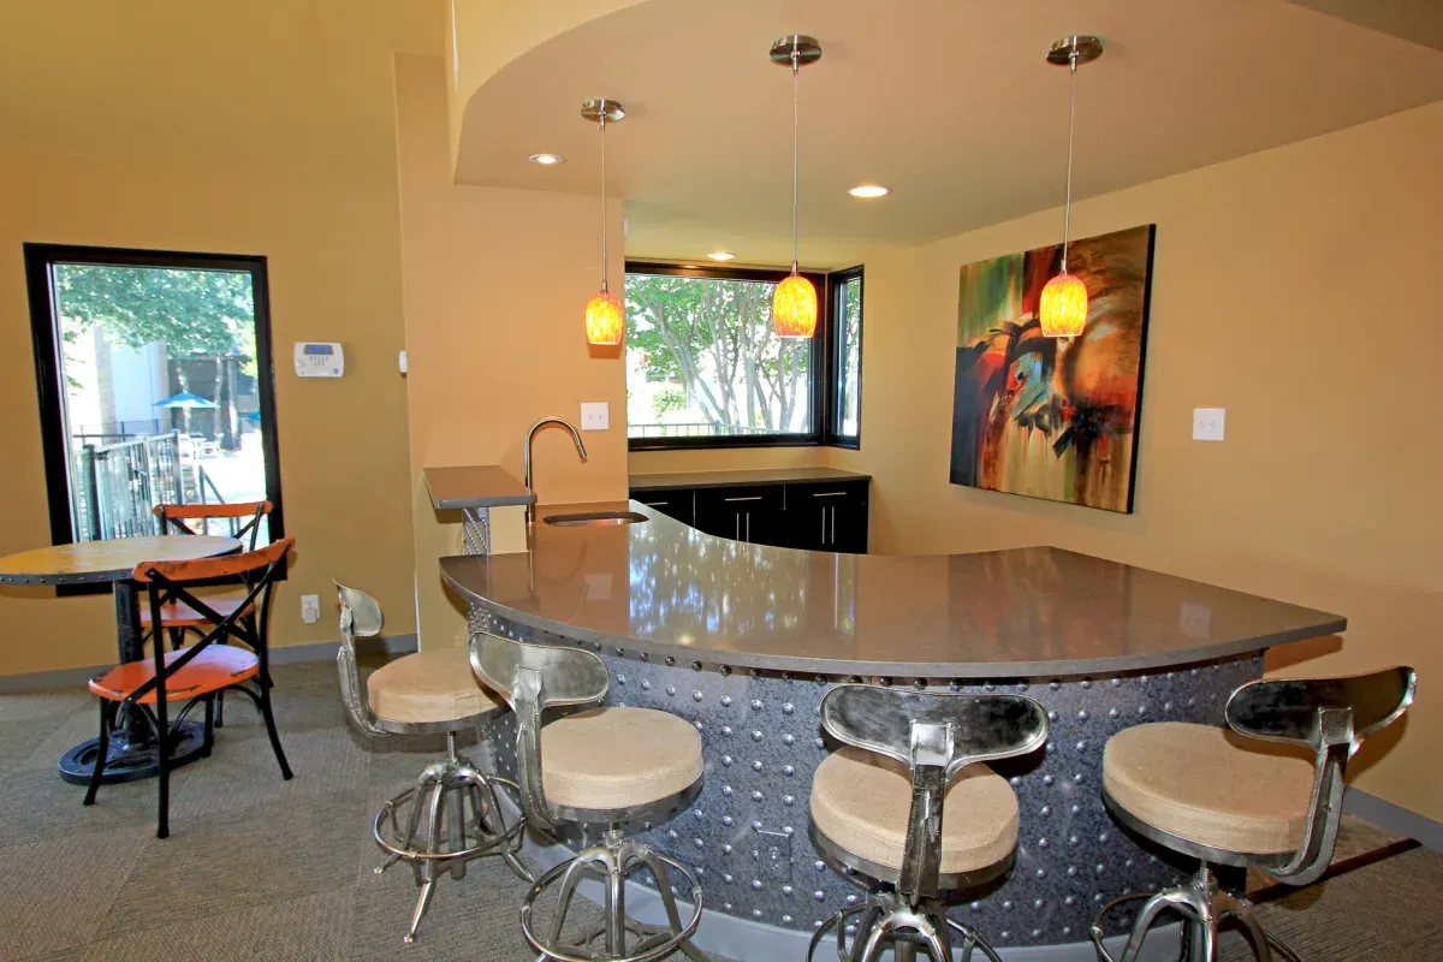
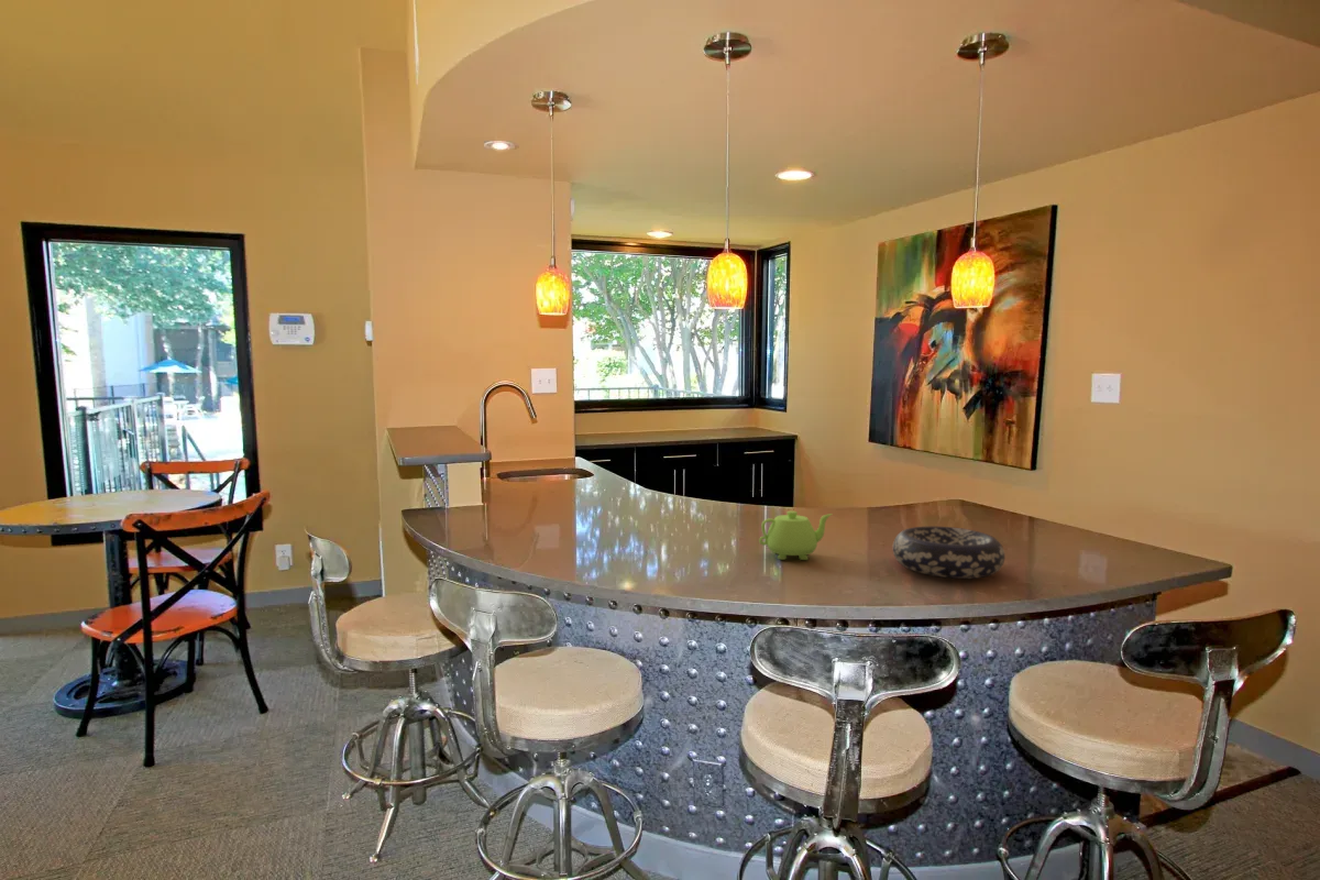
+ decorative bowl (947, 551)
+ teapot (795, 534)
